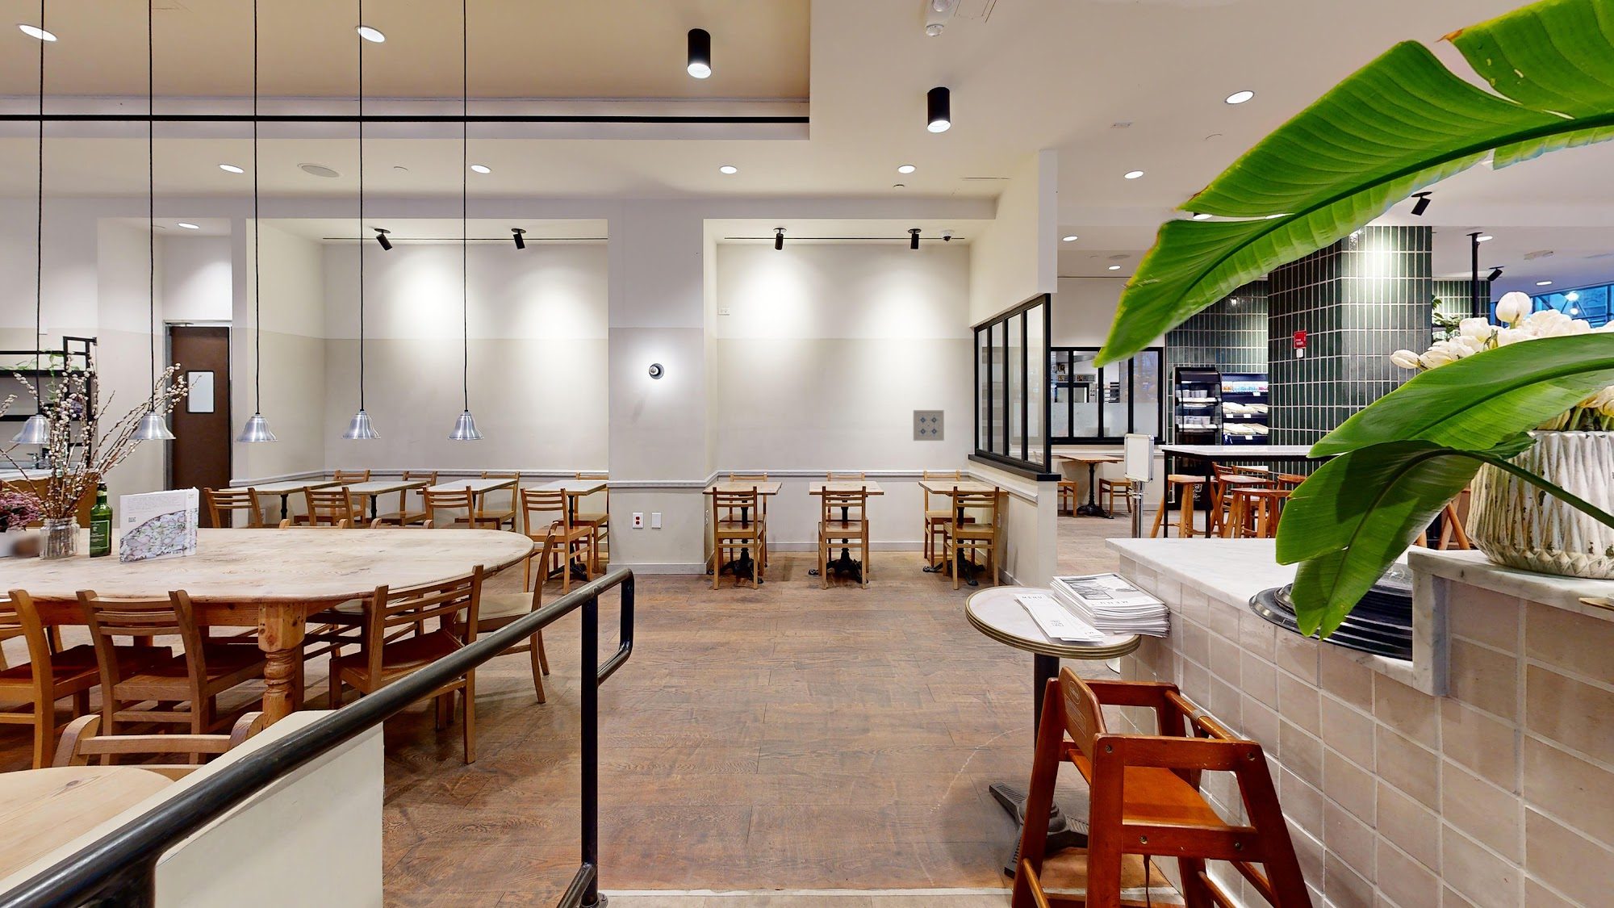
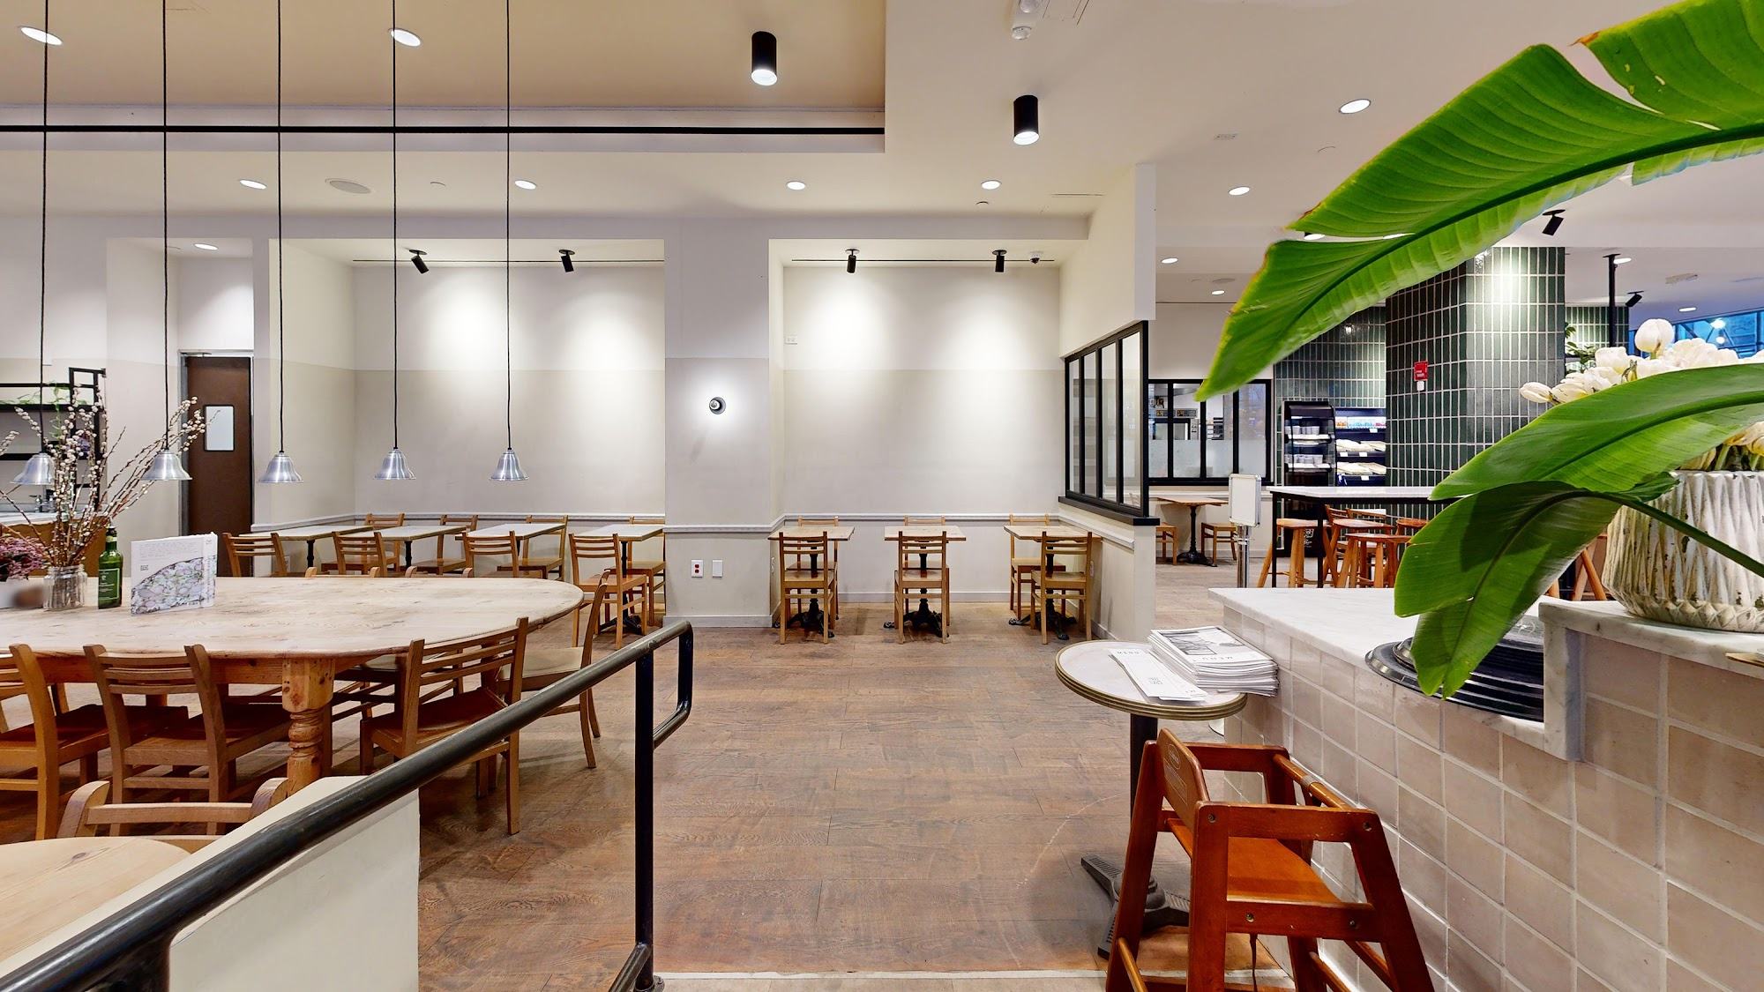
- wall art (928, 426)
